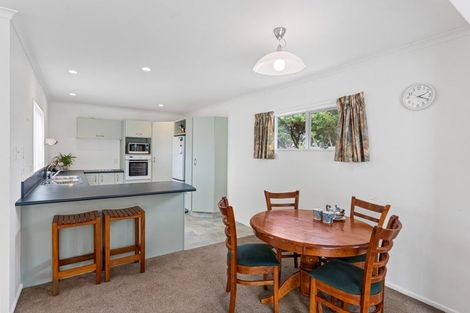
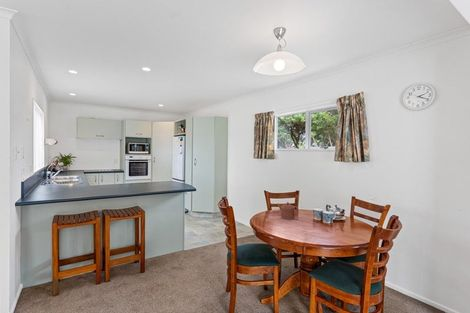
+ teapot (287, 209)
